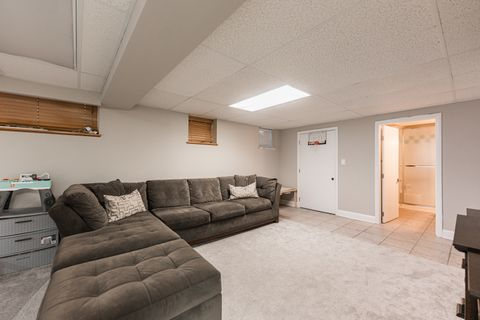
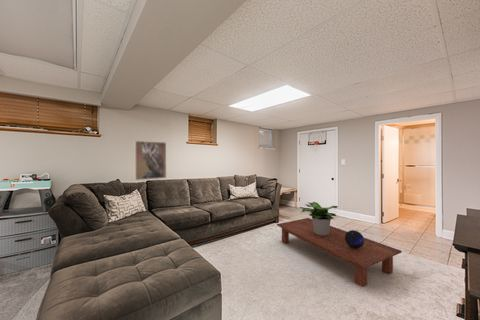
+ coffee table (328, 244)
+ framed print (151, 160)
+ potted plant (319, 218)
+ decorative sphere (354, 238)
